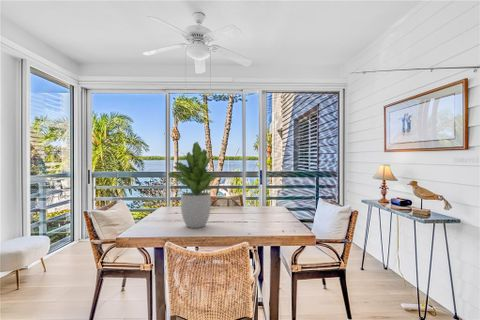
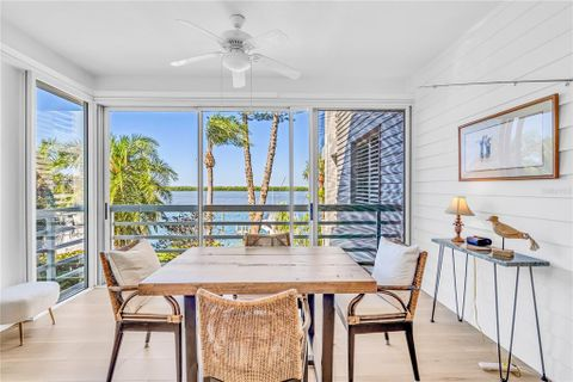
- potted plant (195, 183)
